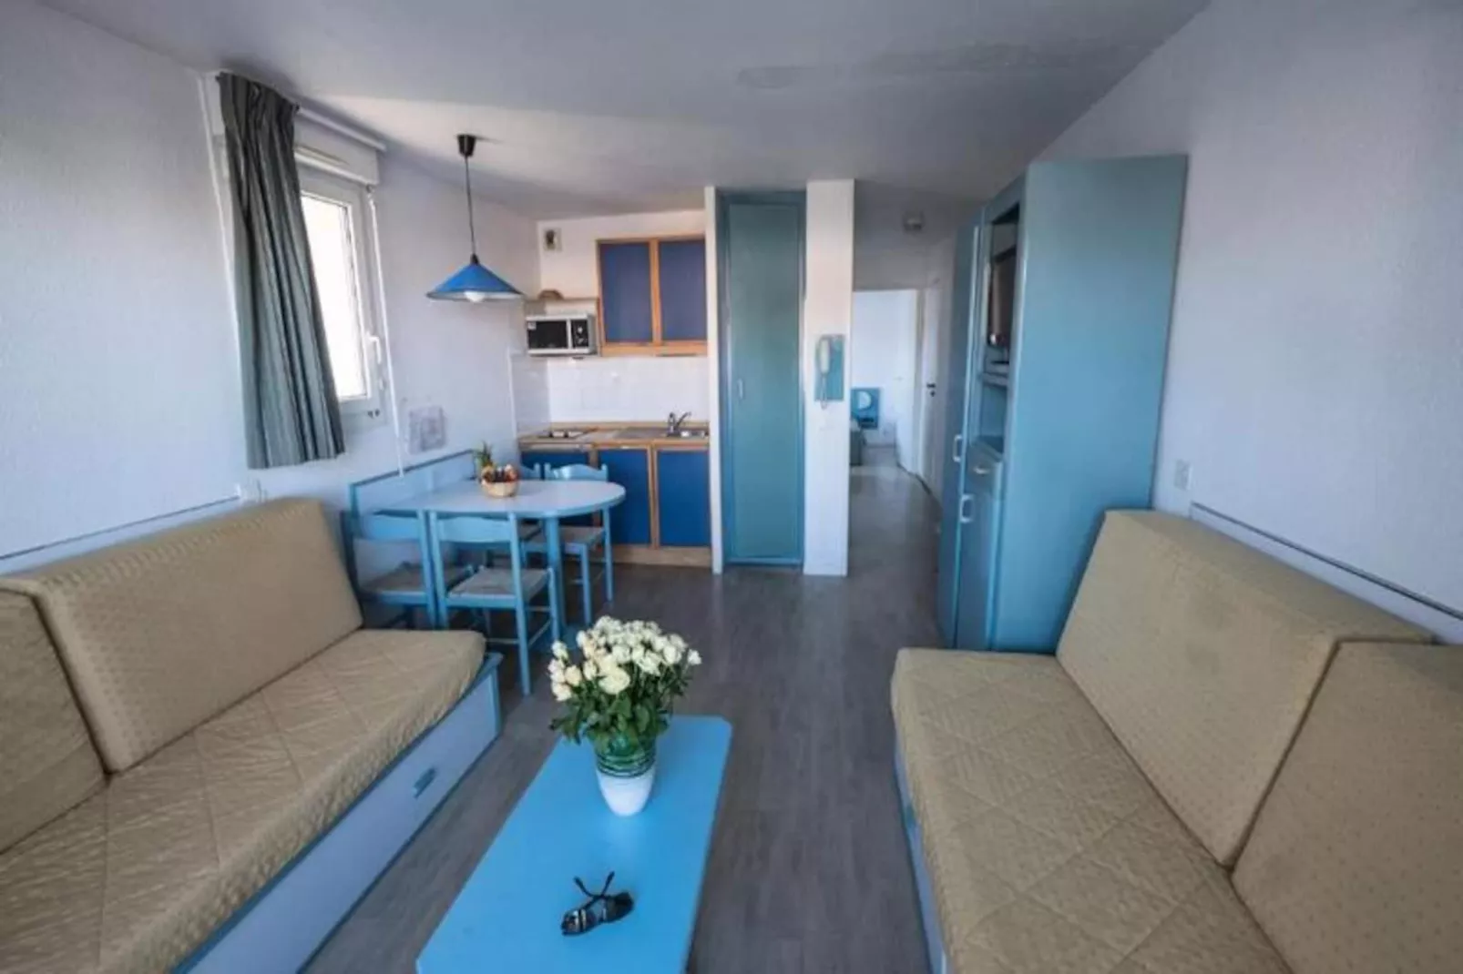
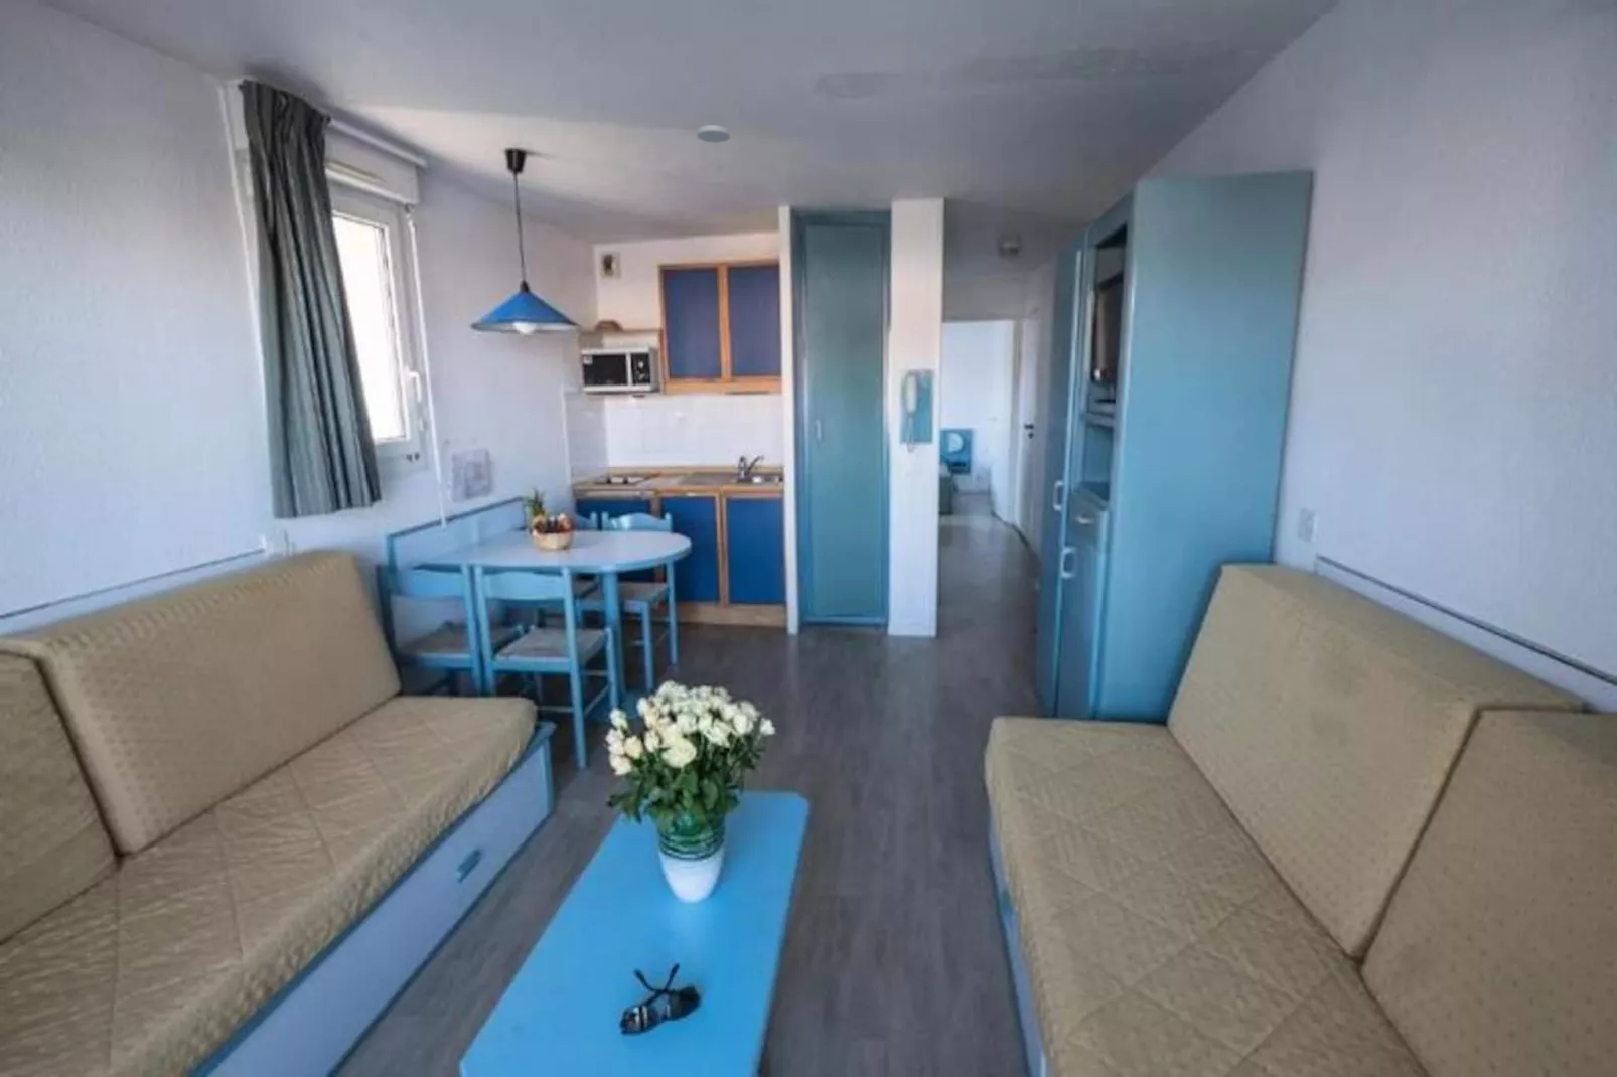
+ smoke detector (713, 133)
